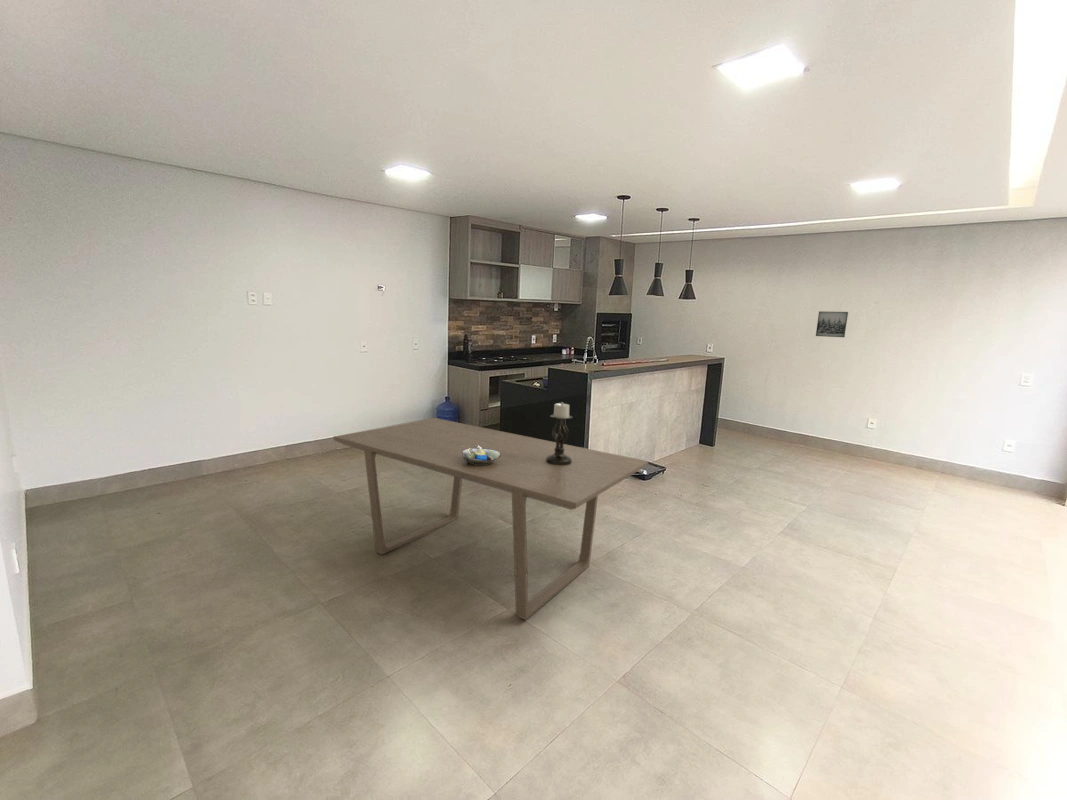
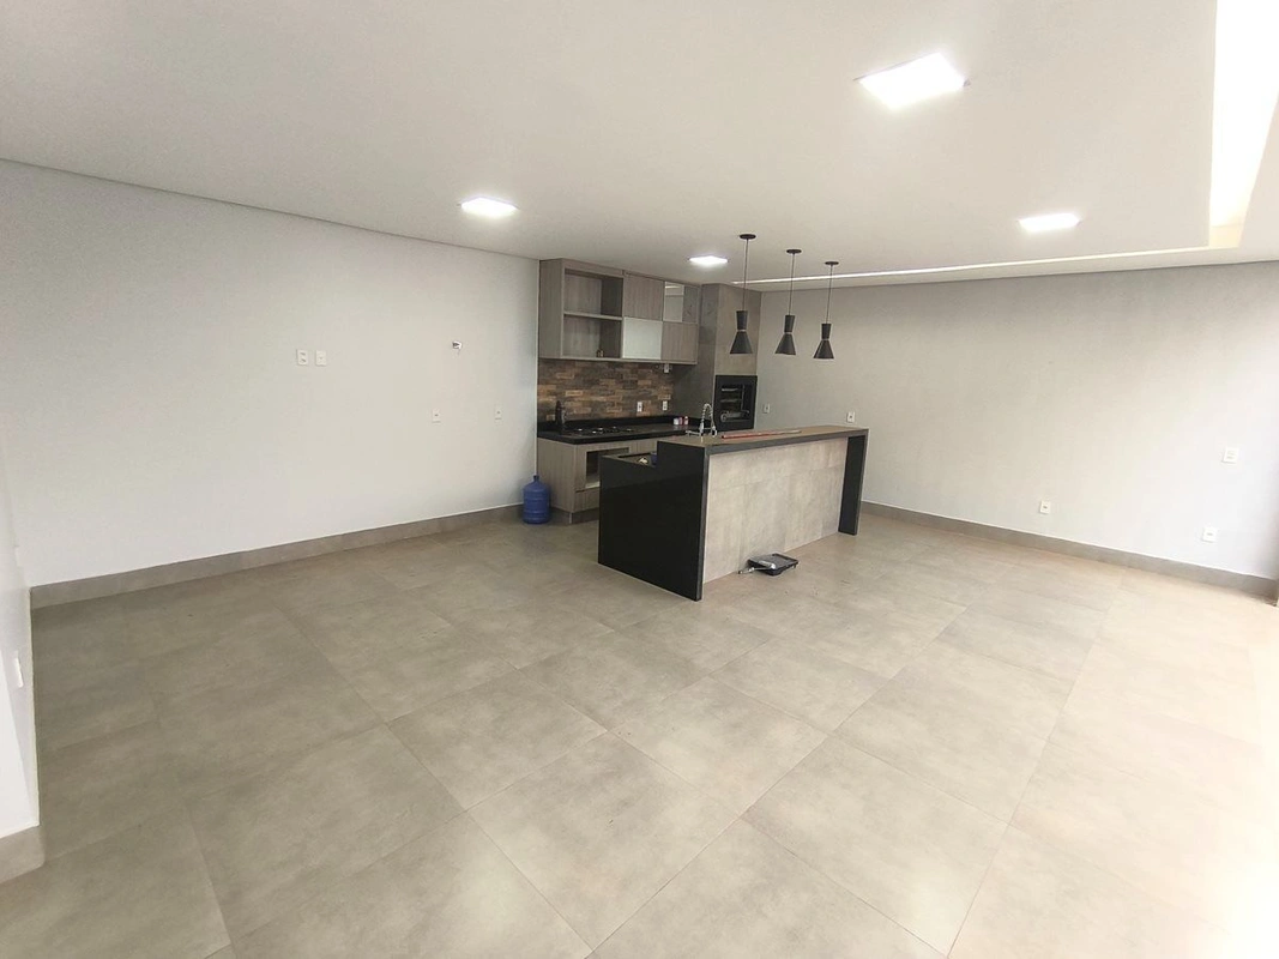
- wall art (831, 324)
- dining table (486, 485)
- candle holder (560, 431)
- decorative bowl (476, 453)
